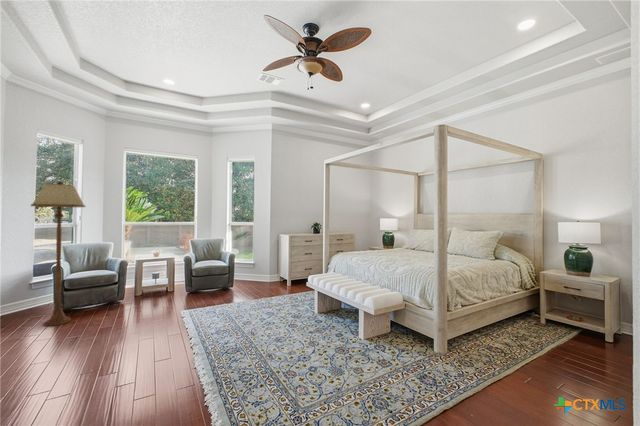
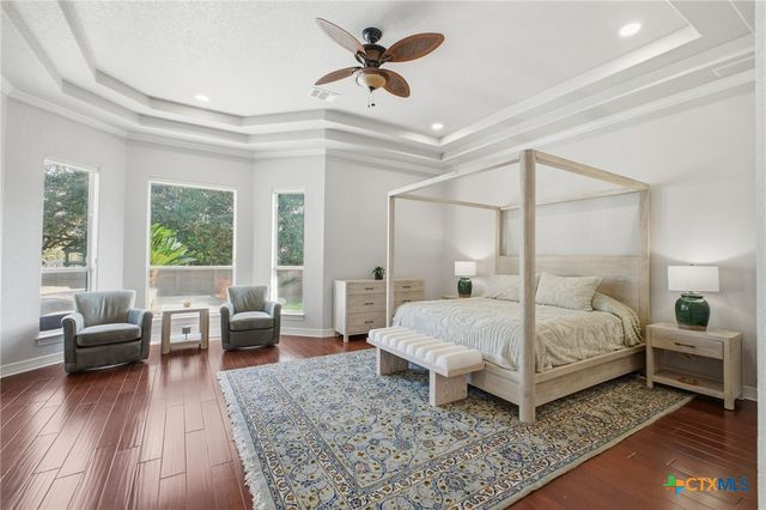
- floor lamp (58, 251)
